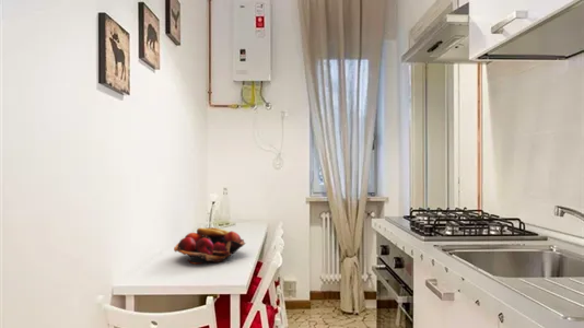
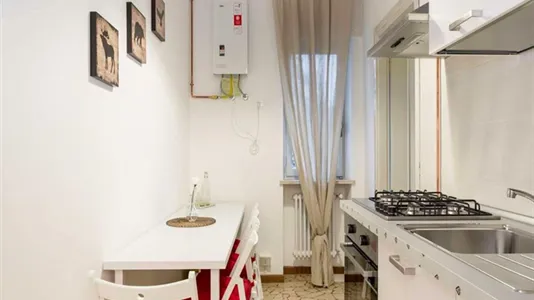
- fruit basket (209, 243)
